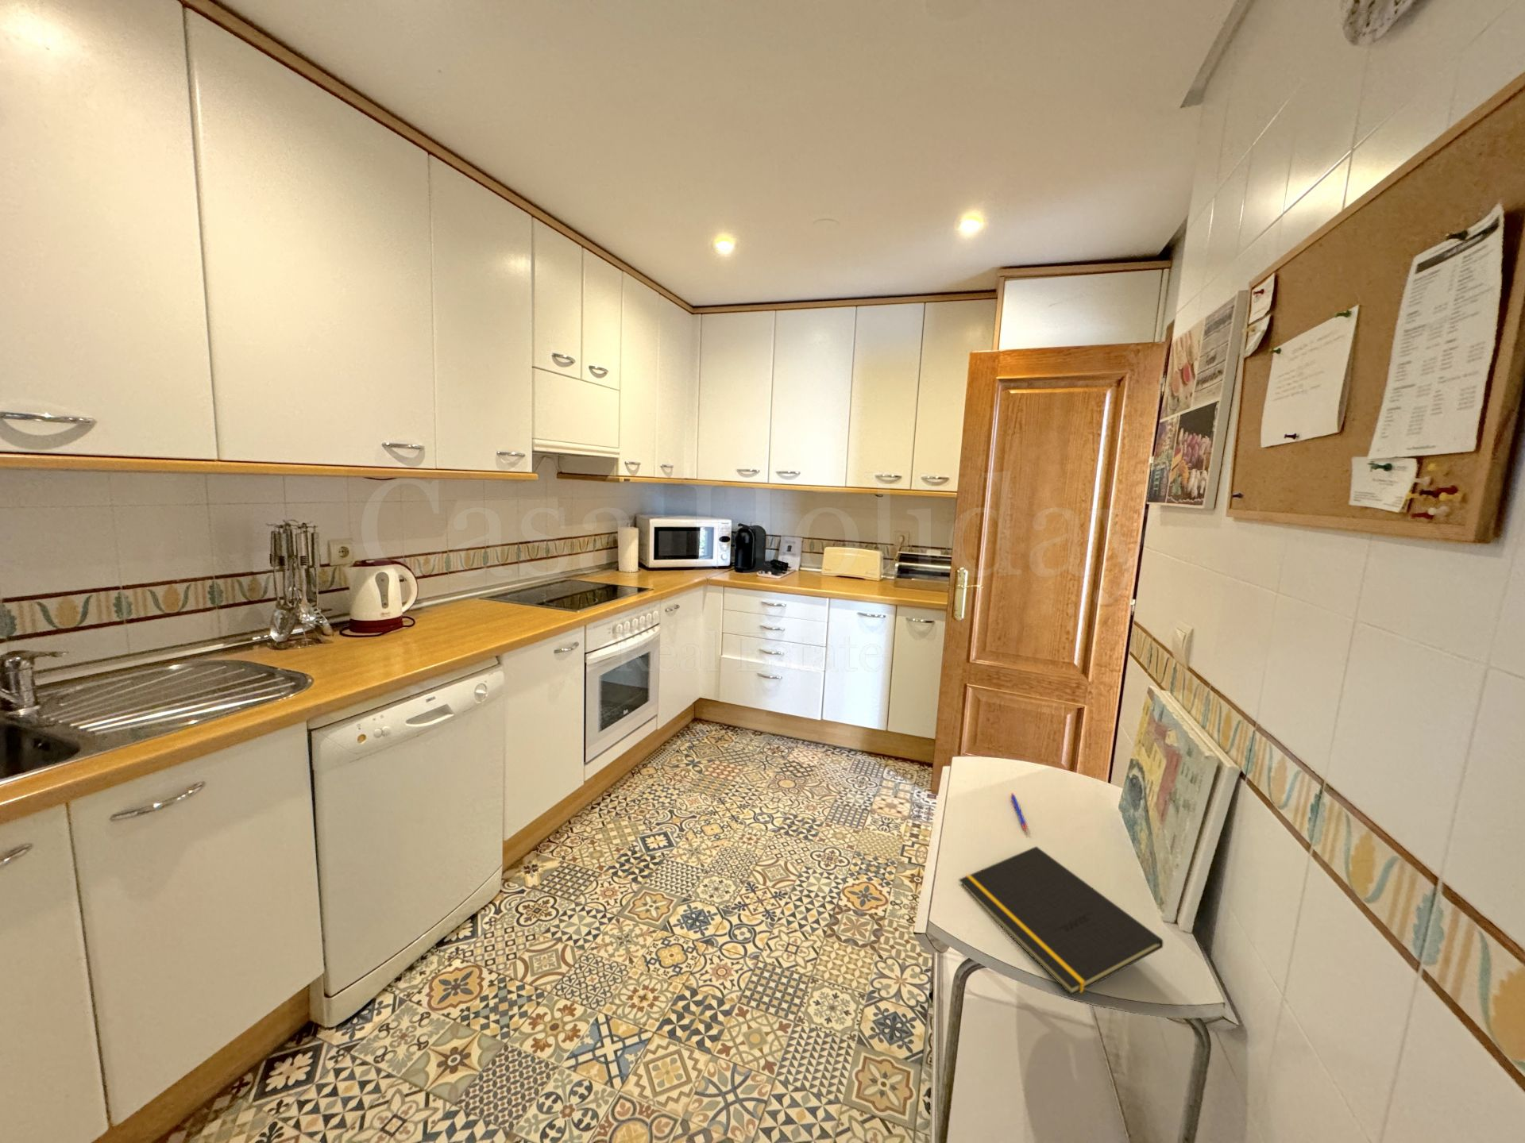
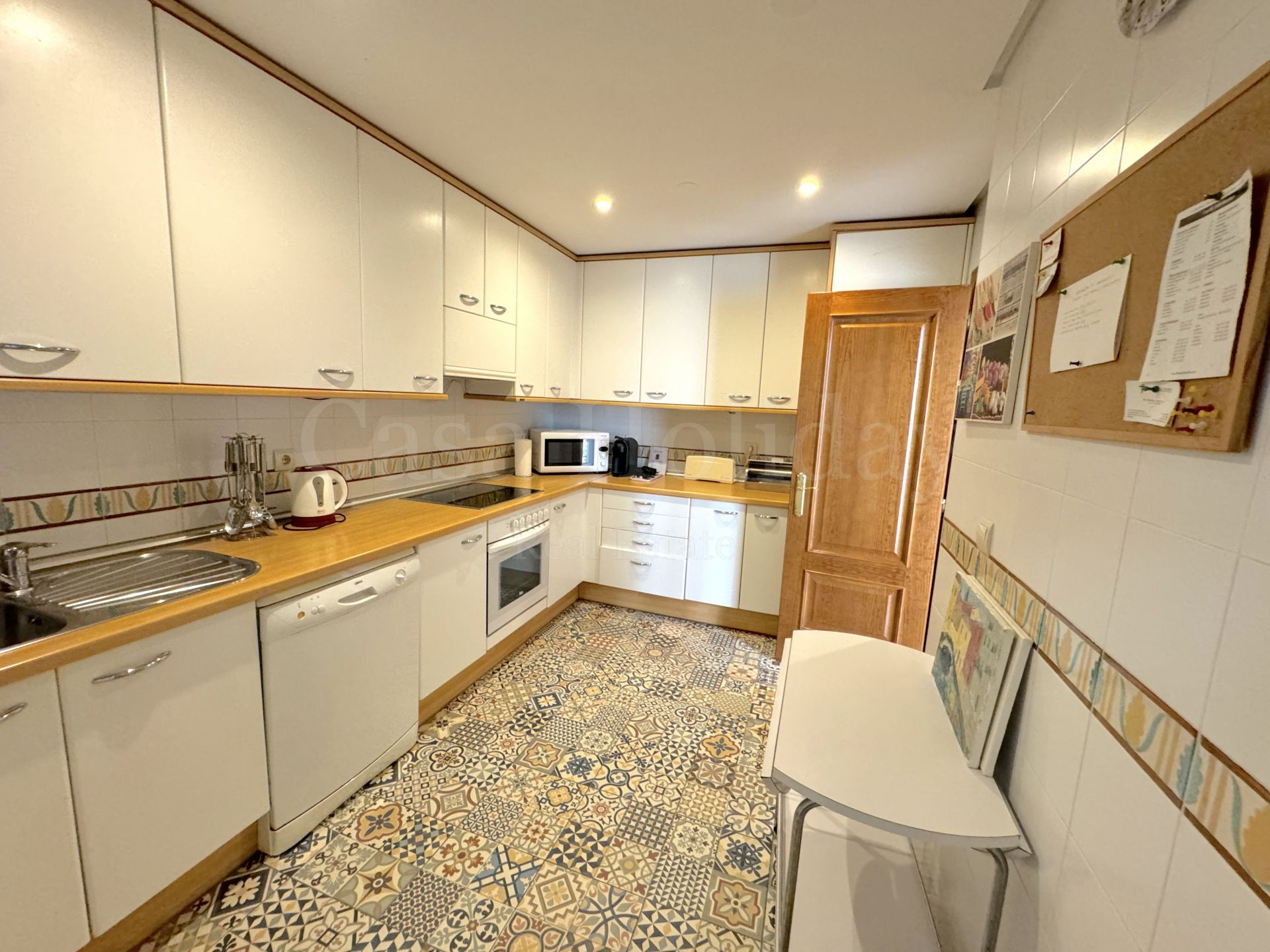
- notepad (1052, 910)
- pen (1019, 812)
